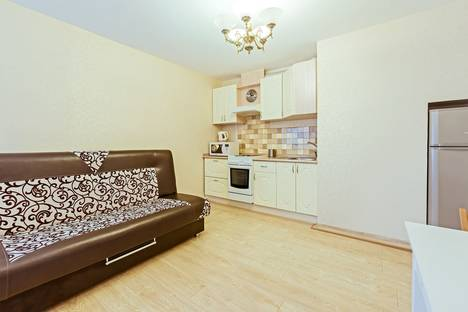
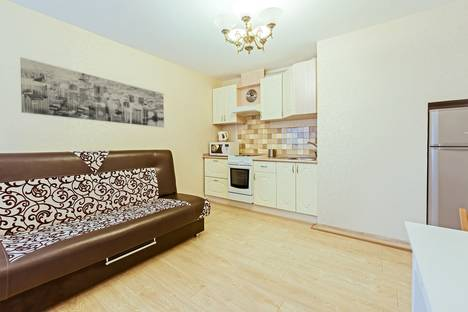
+ wall art (109, 100)
